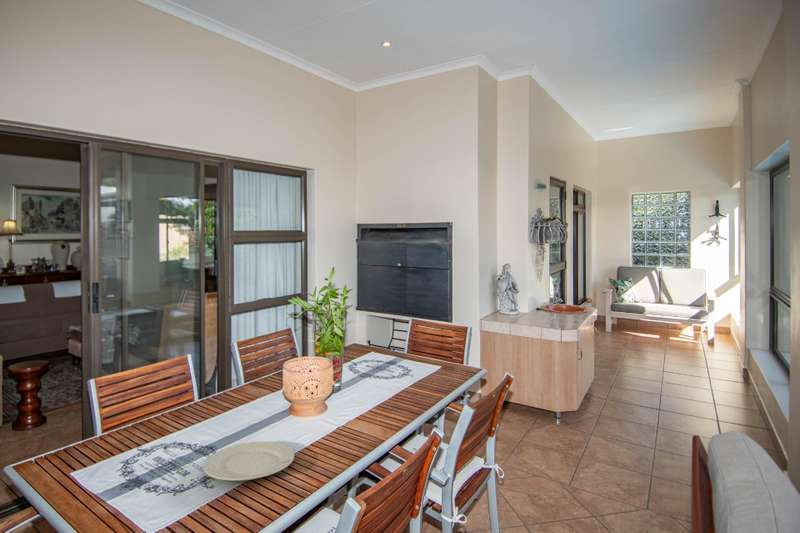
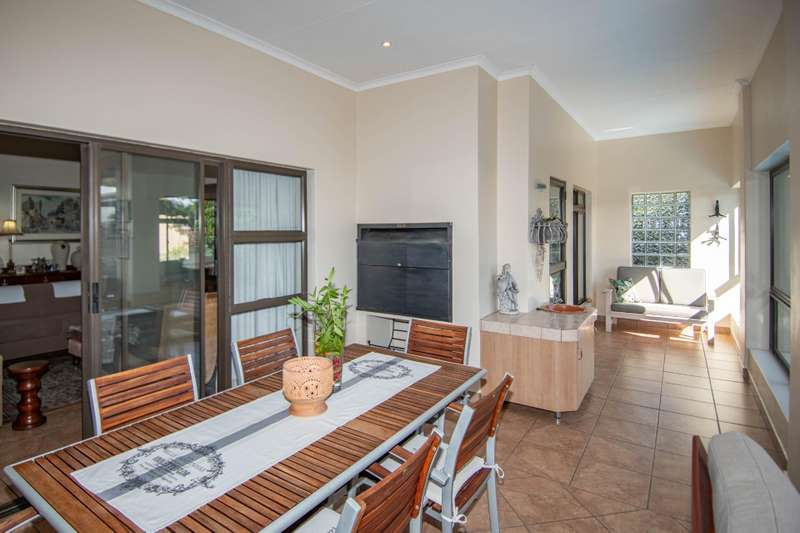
- chinaware (250, 462)
